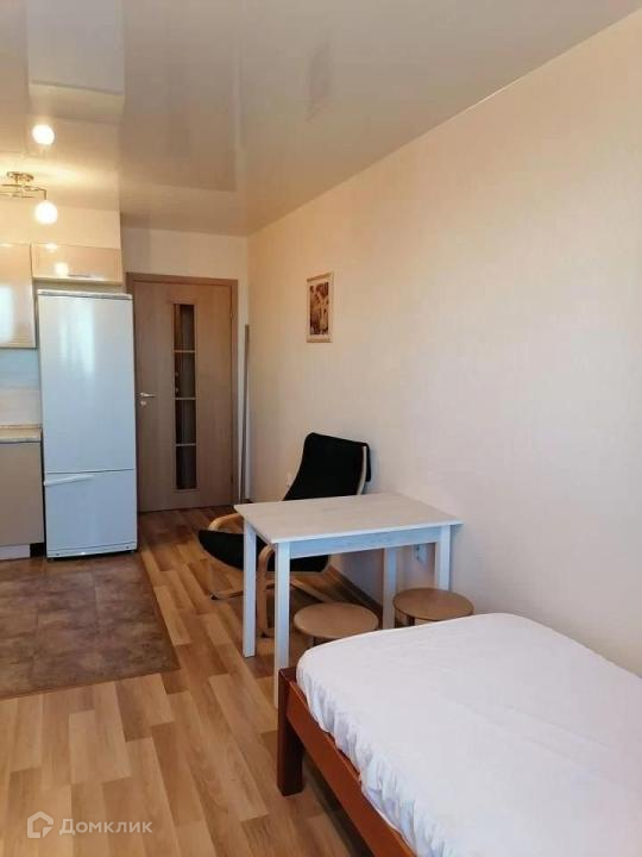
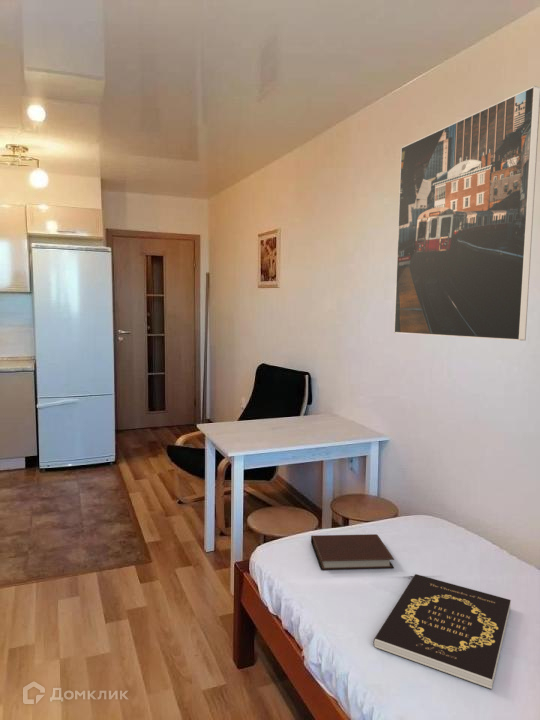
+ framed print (454, 231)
+ notebook (350, 550)
+ book (446, 621)
